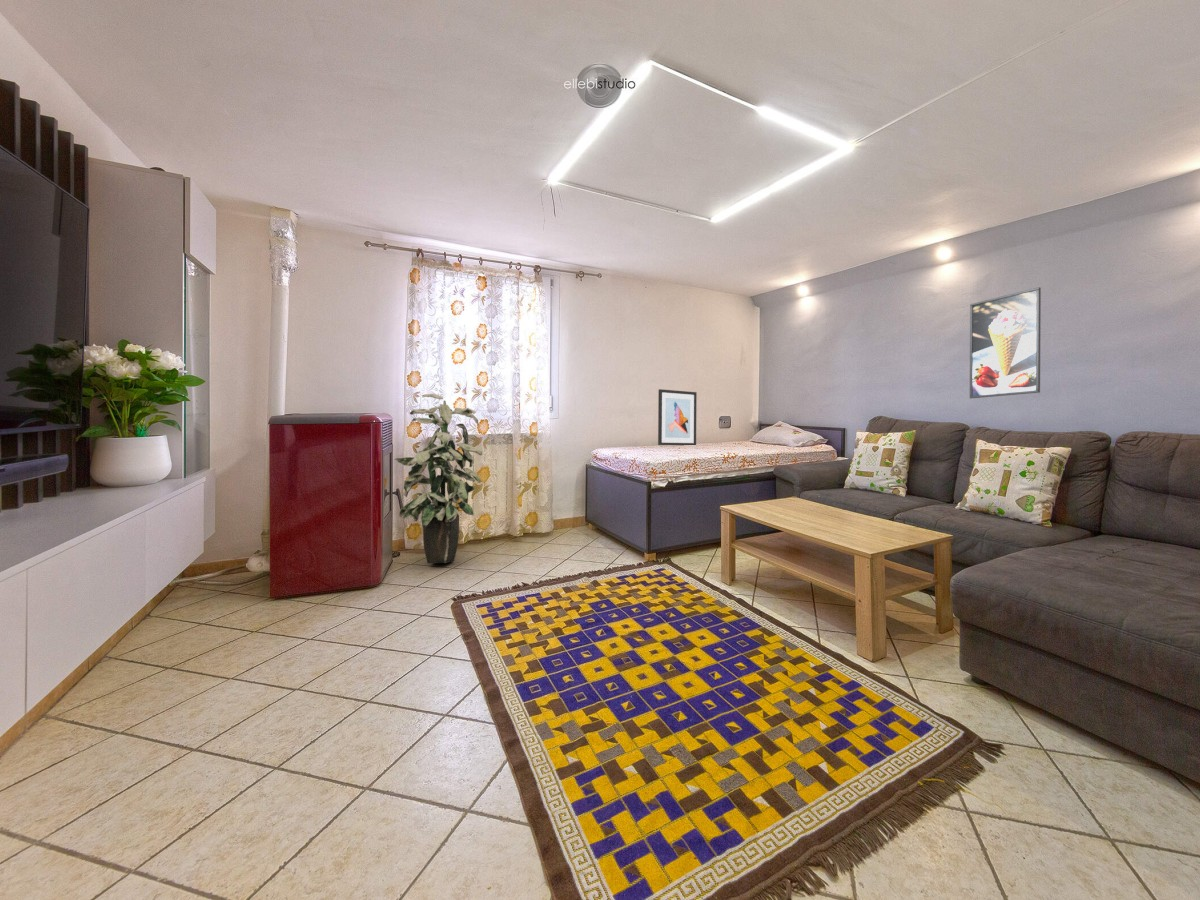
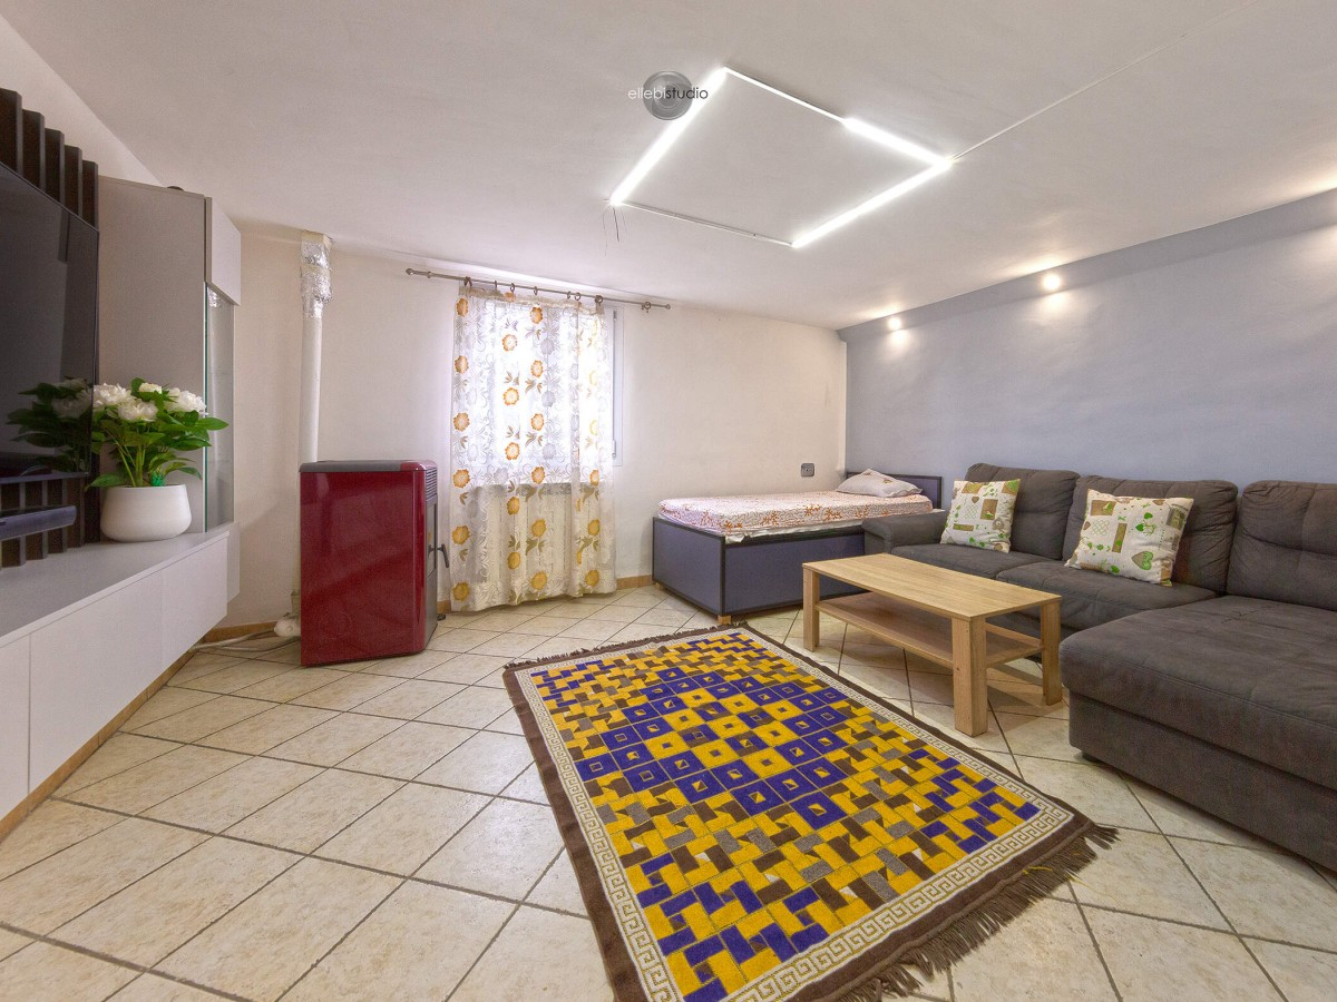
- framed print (1003, 345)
- indoor plant (438, 478)
- wall art (677, 418)
